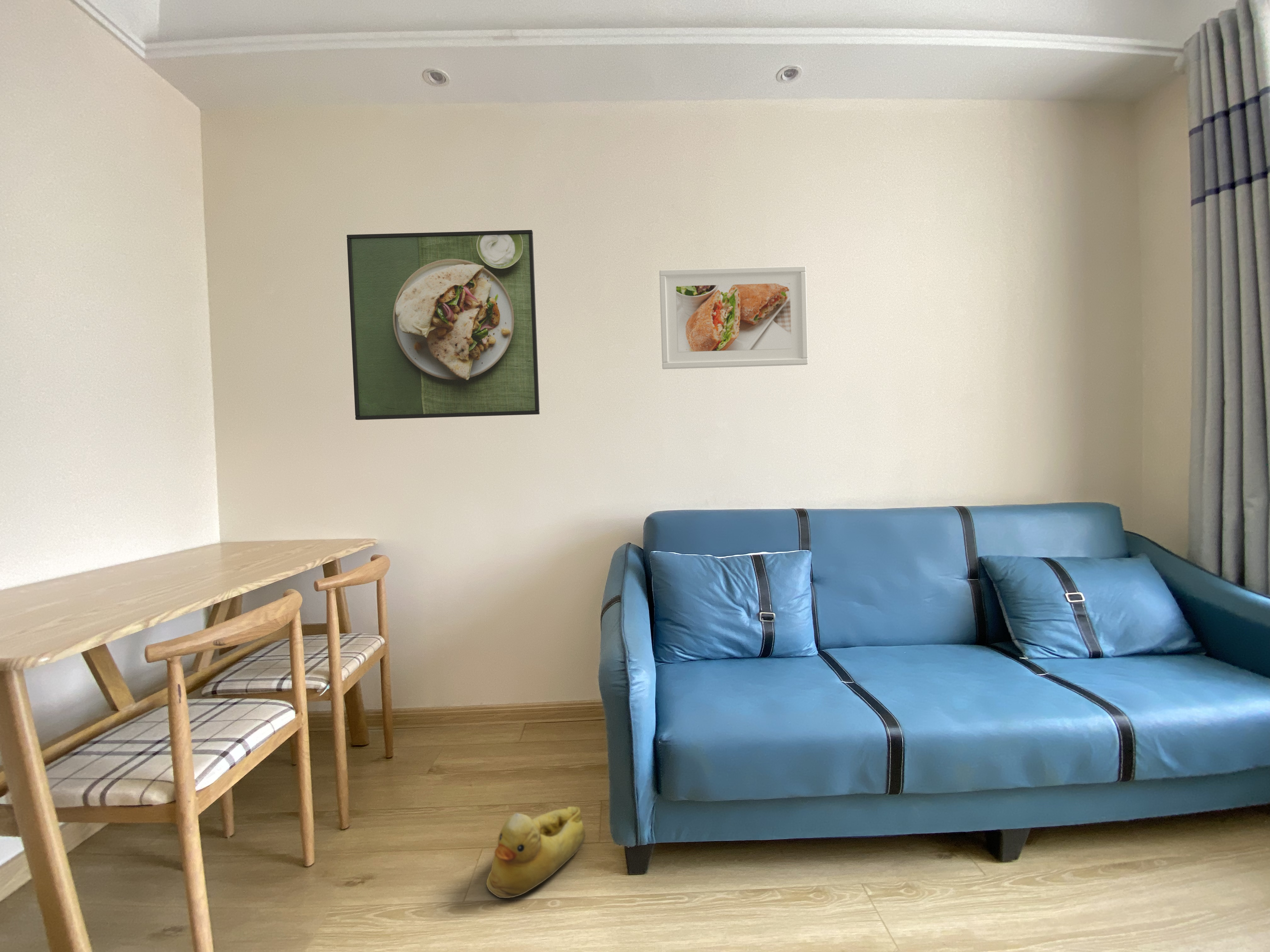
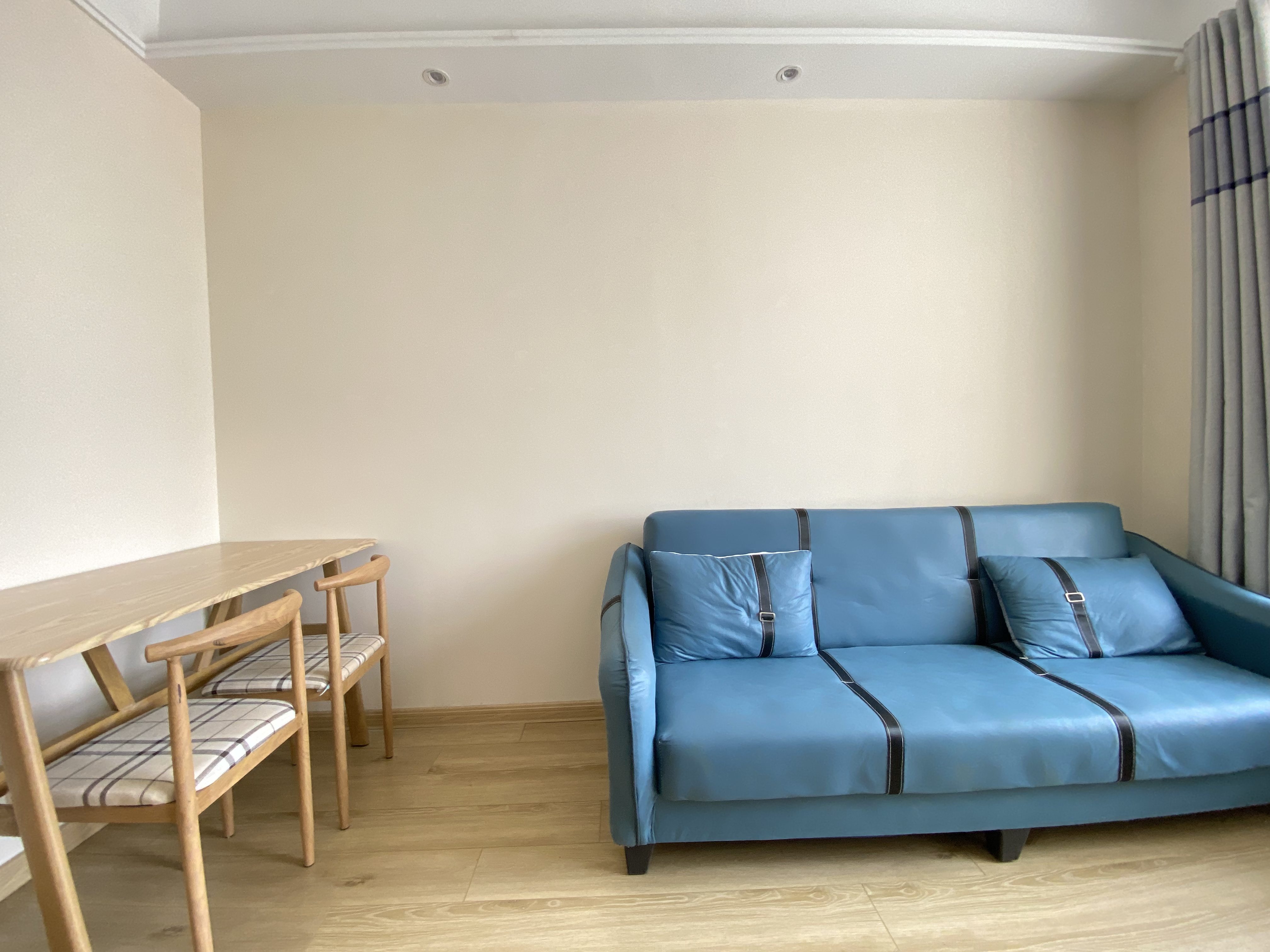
- rubber duck (537, 832)
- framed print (444, 325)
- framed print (734, 318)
